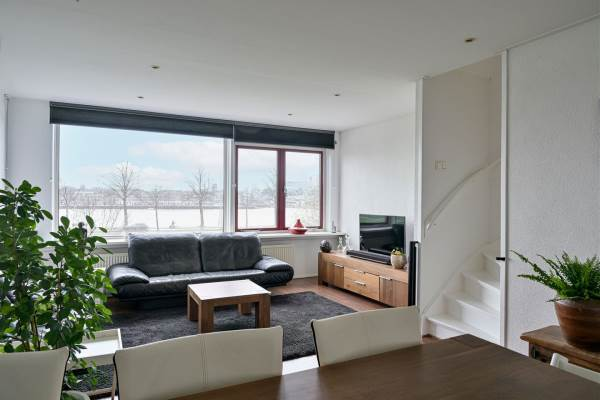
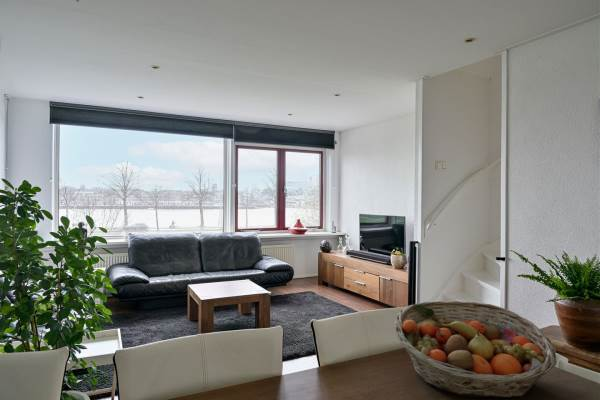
+ fruit basket (469, 345)
